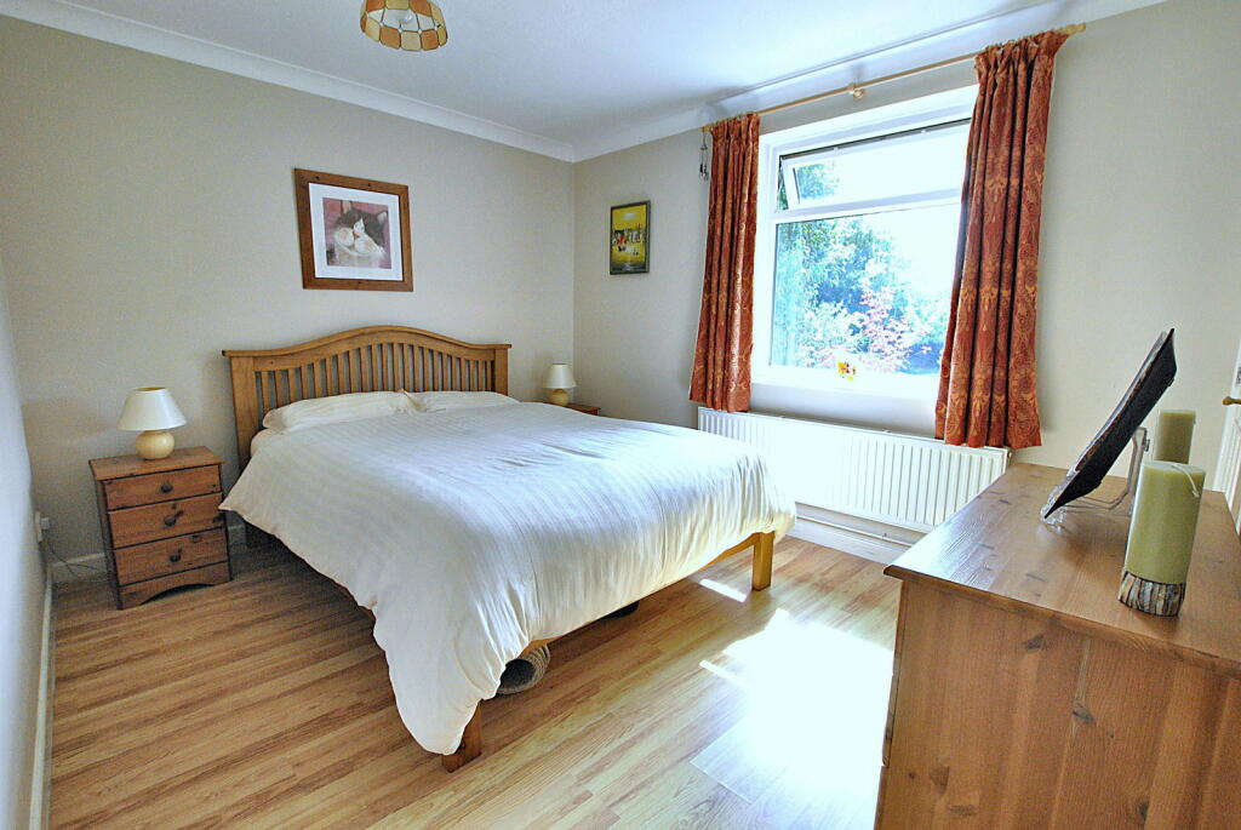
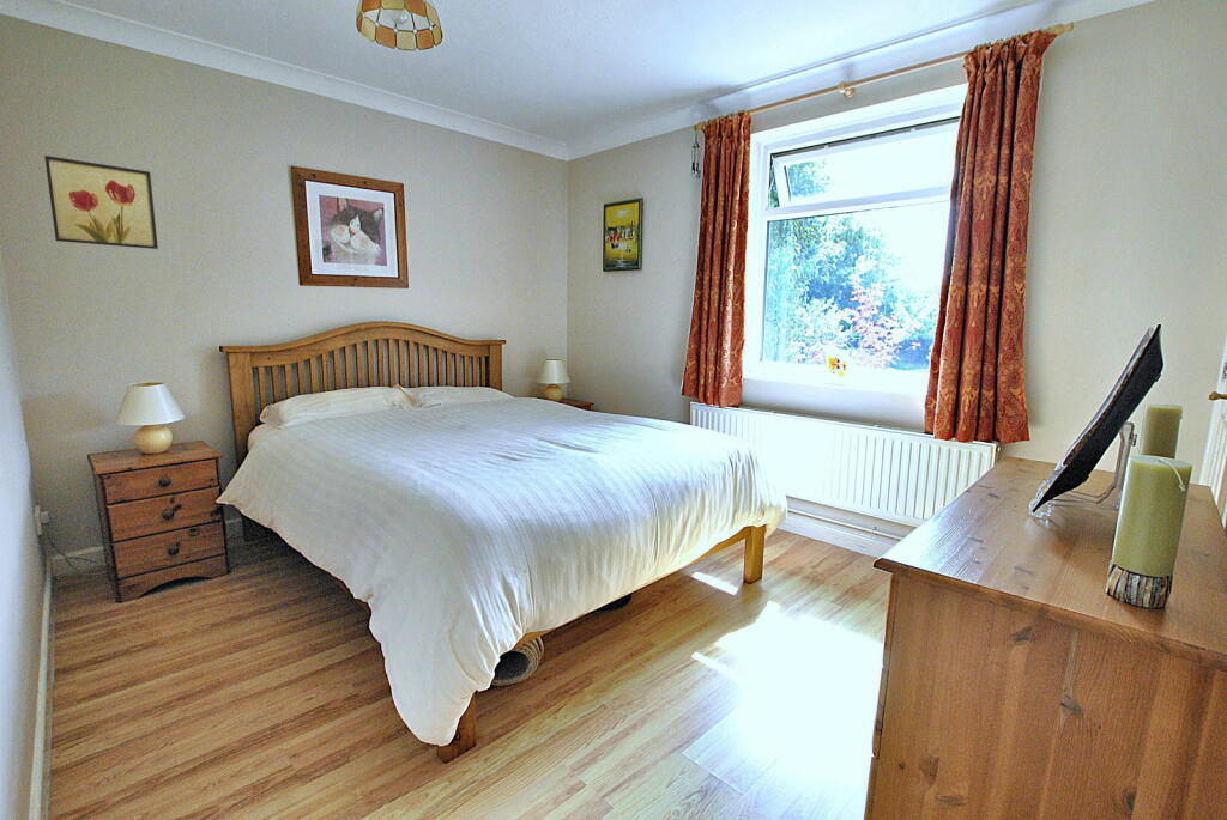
+ wall art (104, 205)
